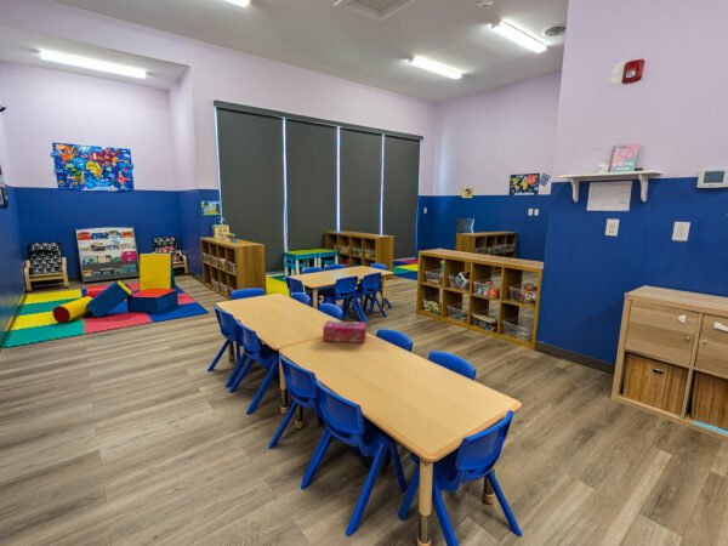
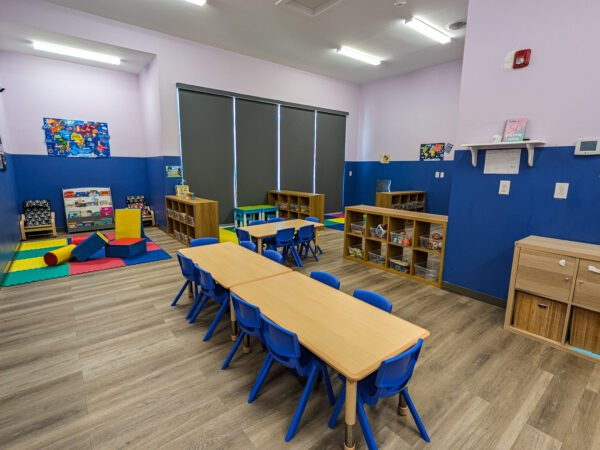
- tissue box (345, 331)
